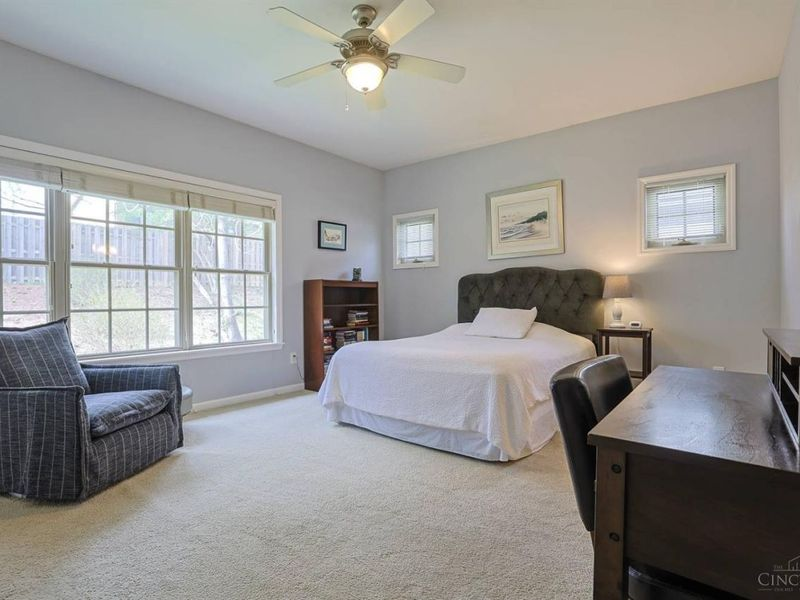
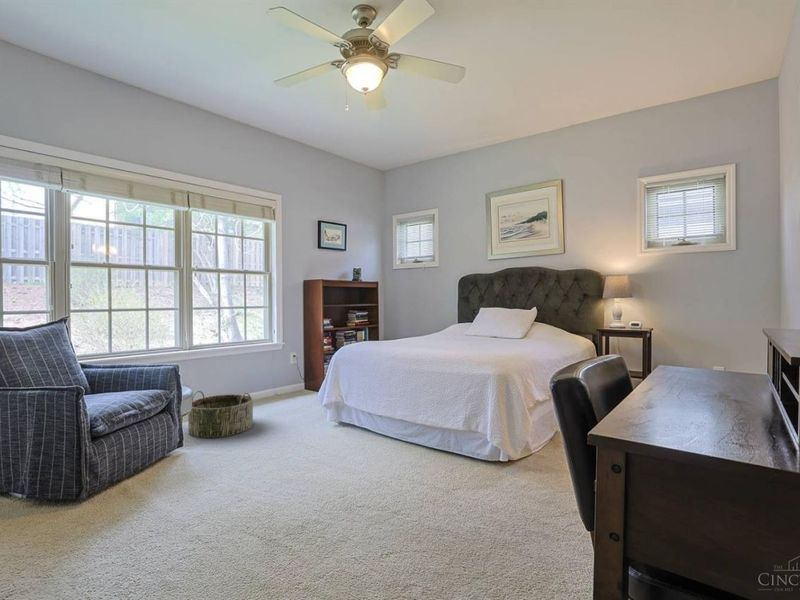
+ basket (221, 410)
